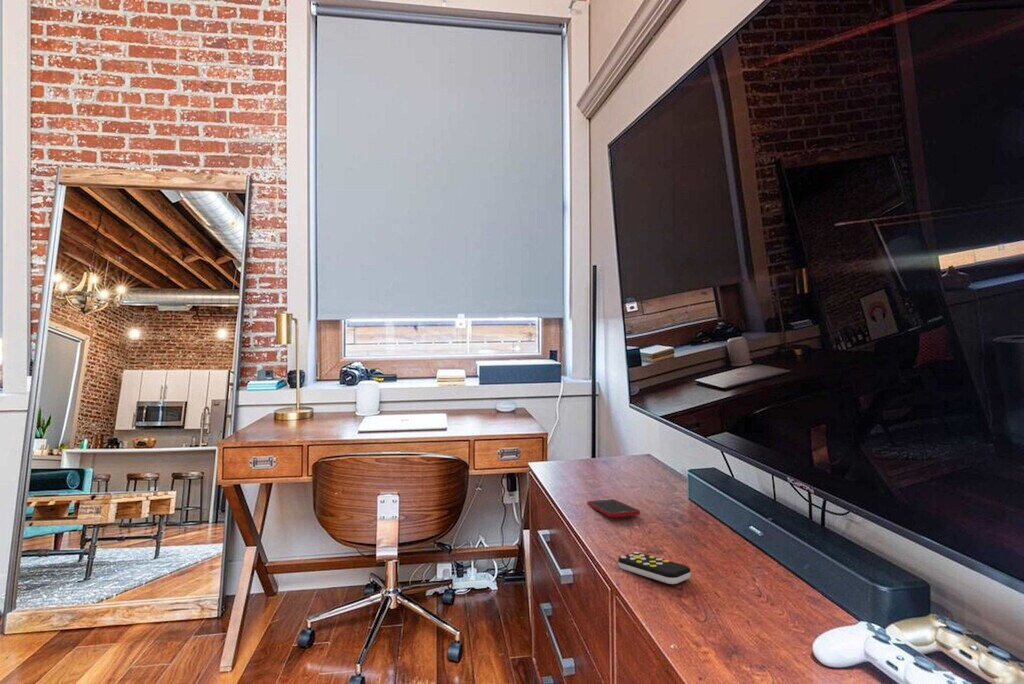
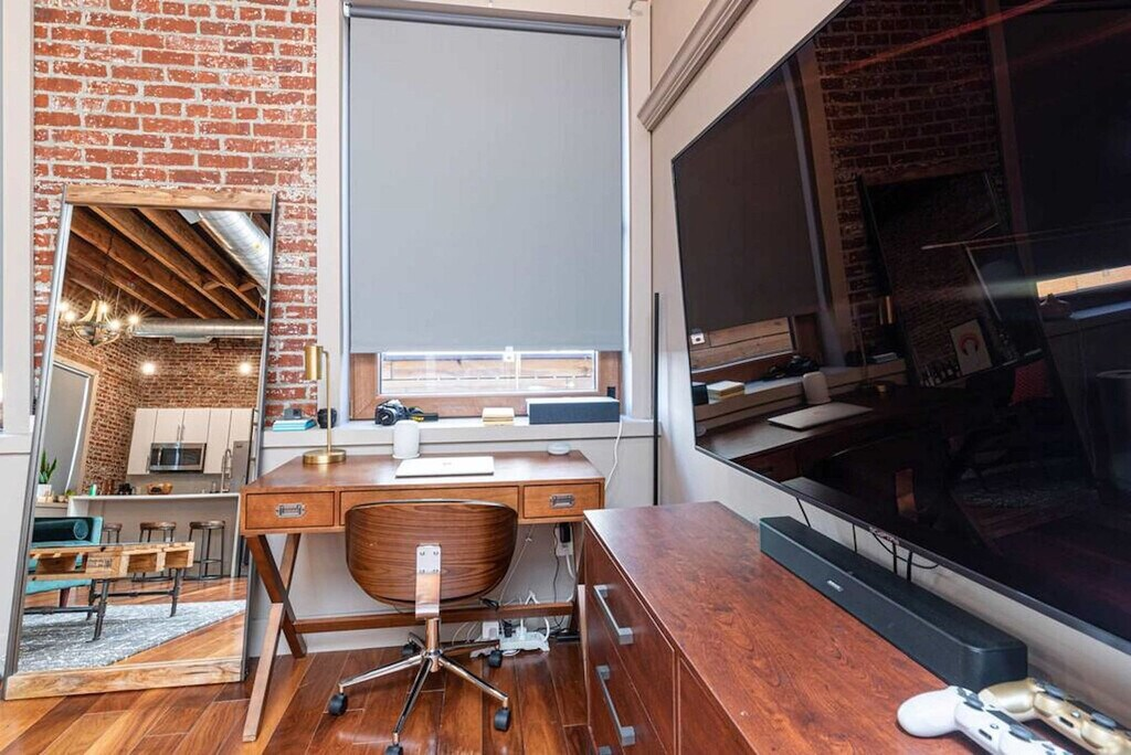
- cell phone (612, 507)
- remote control (653, 566)
